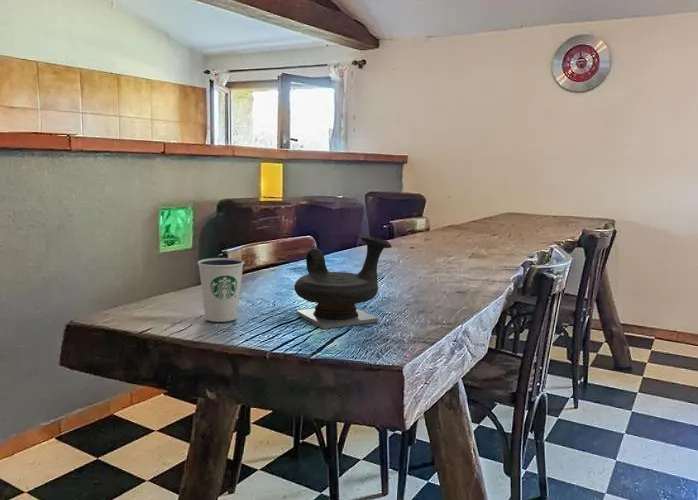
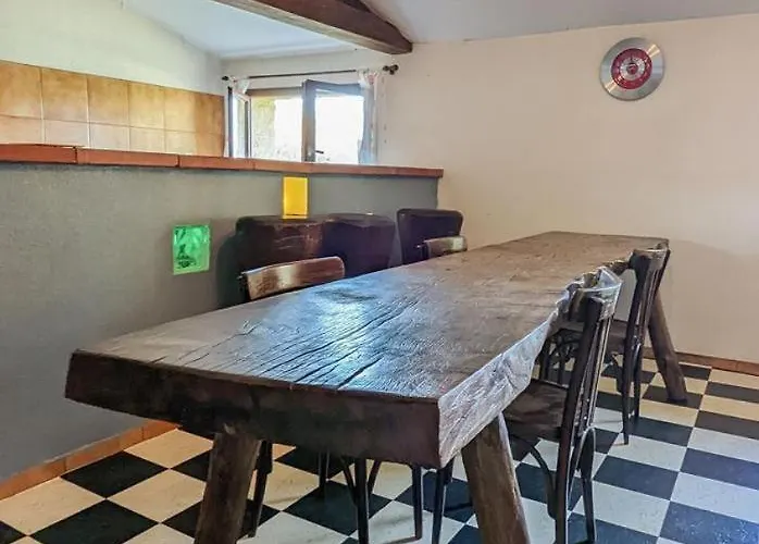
- teapot (339, 275)
- dixie cup (221, 290)
